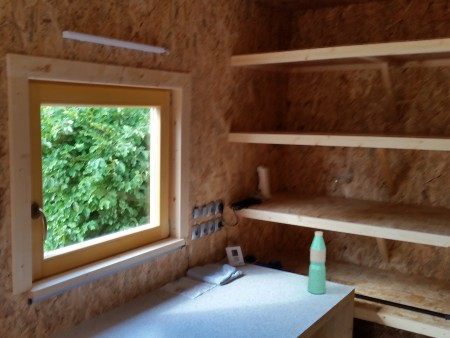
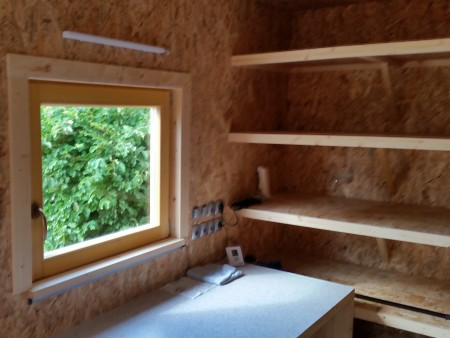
- water bottle (317, 261)
